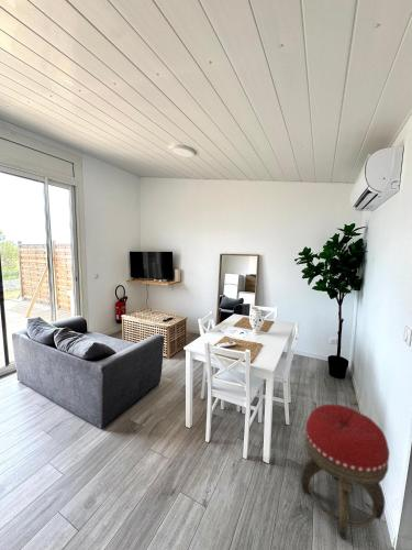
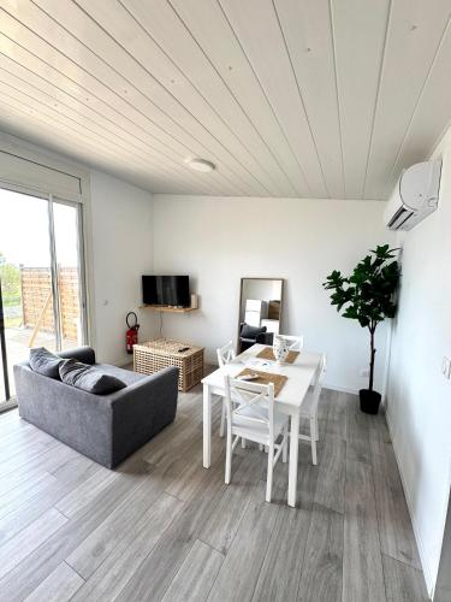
- footstool (343, 462)
